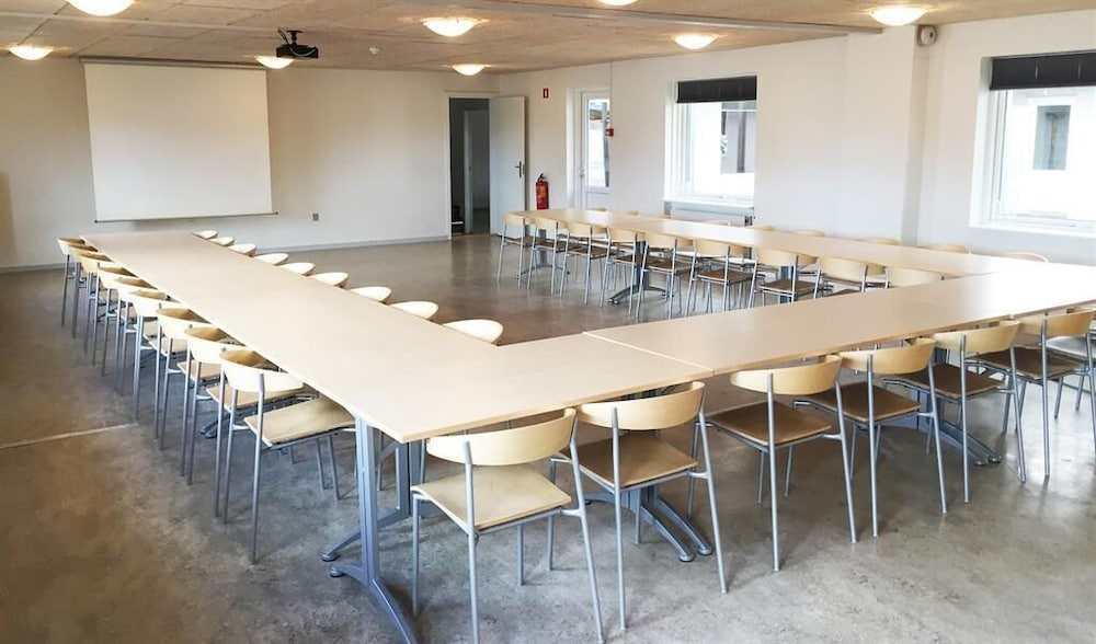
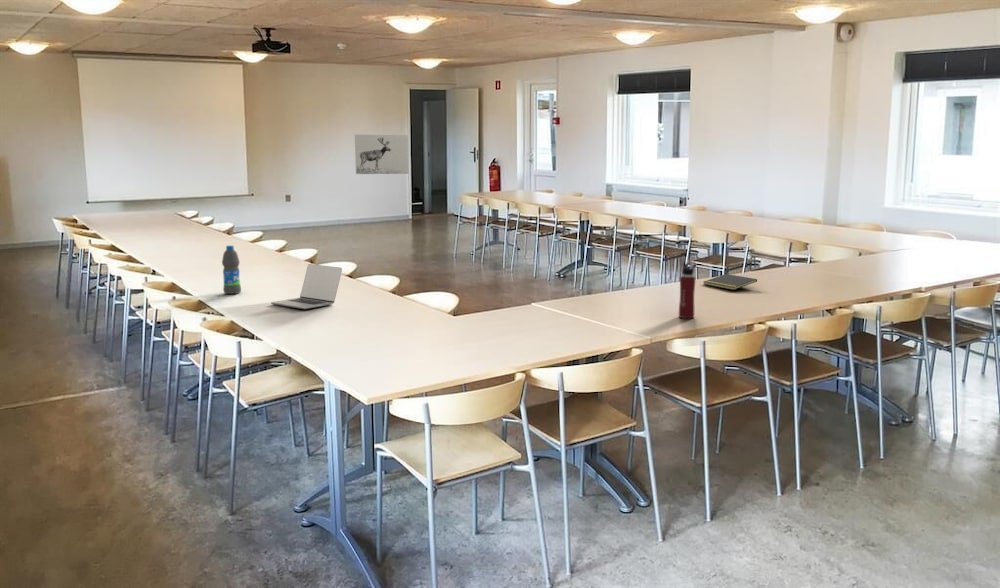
+ laptop (306, 285)
+ water bottle (687, 289)
+ notepad (729, 281)
+ water bottle (231, 269)
+ wall art (382, 154)
